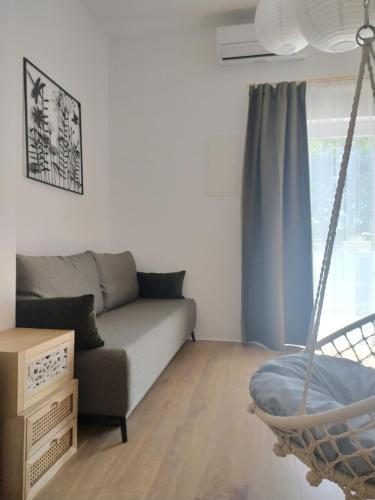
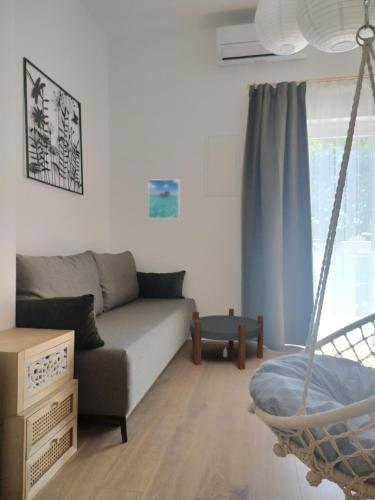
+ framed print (163, 199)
+ side table (225, 336)
